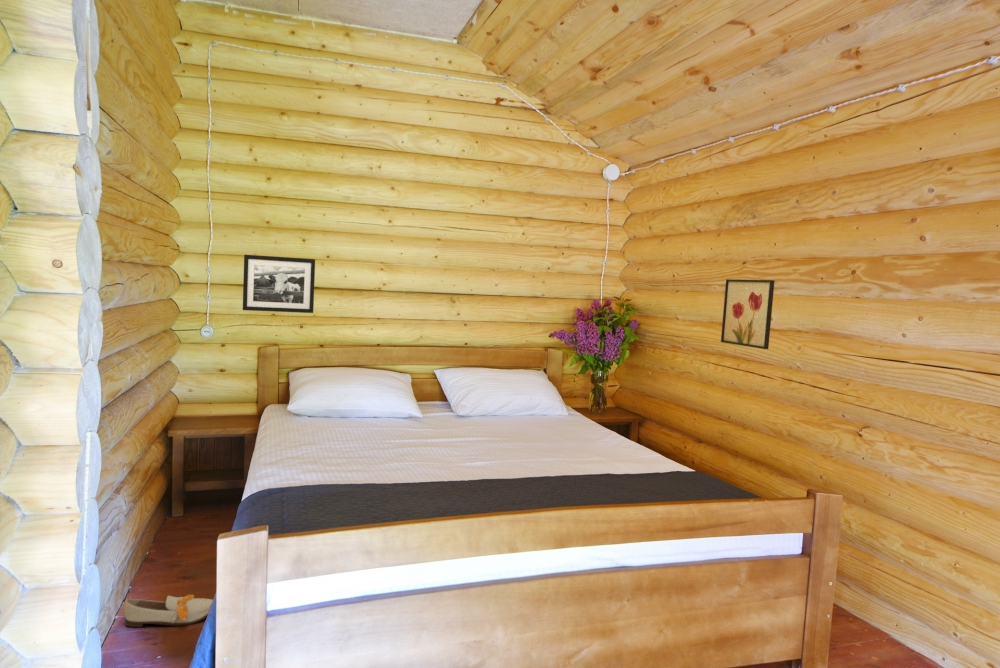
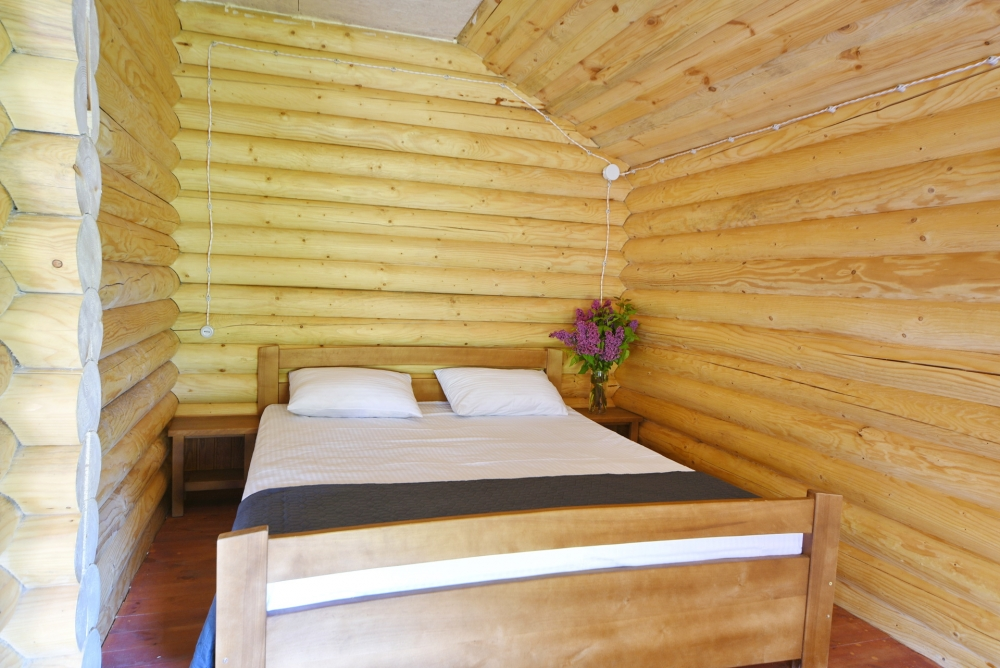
- shoe (170, 610)
- wall art (747, 312)
- picture frame (279, 284)
